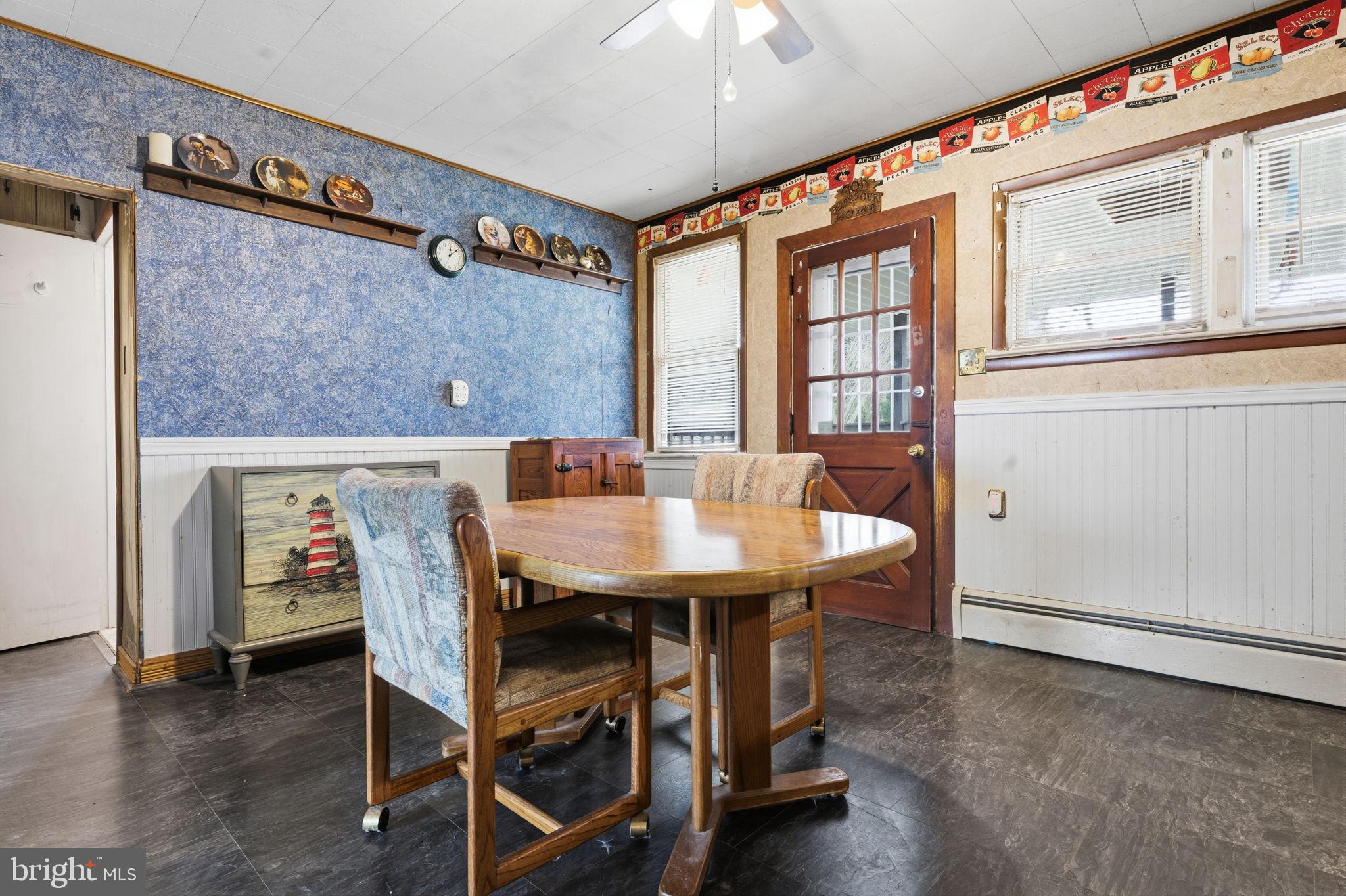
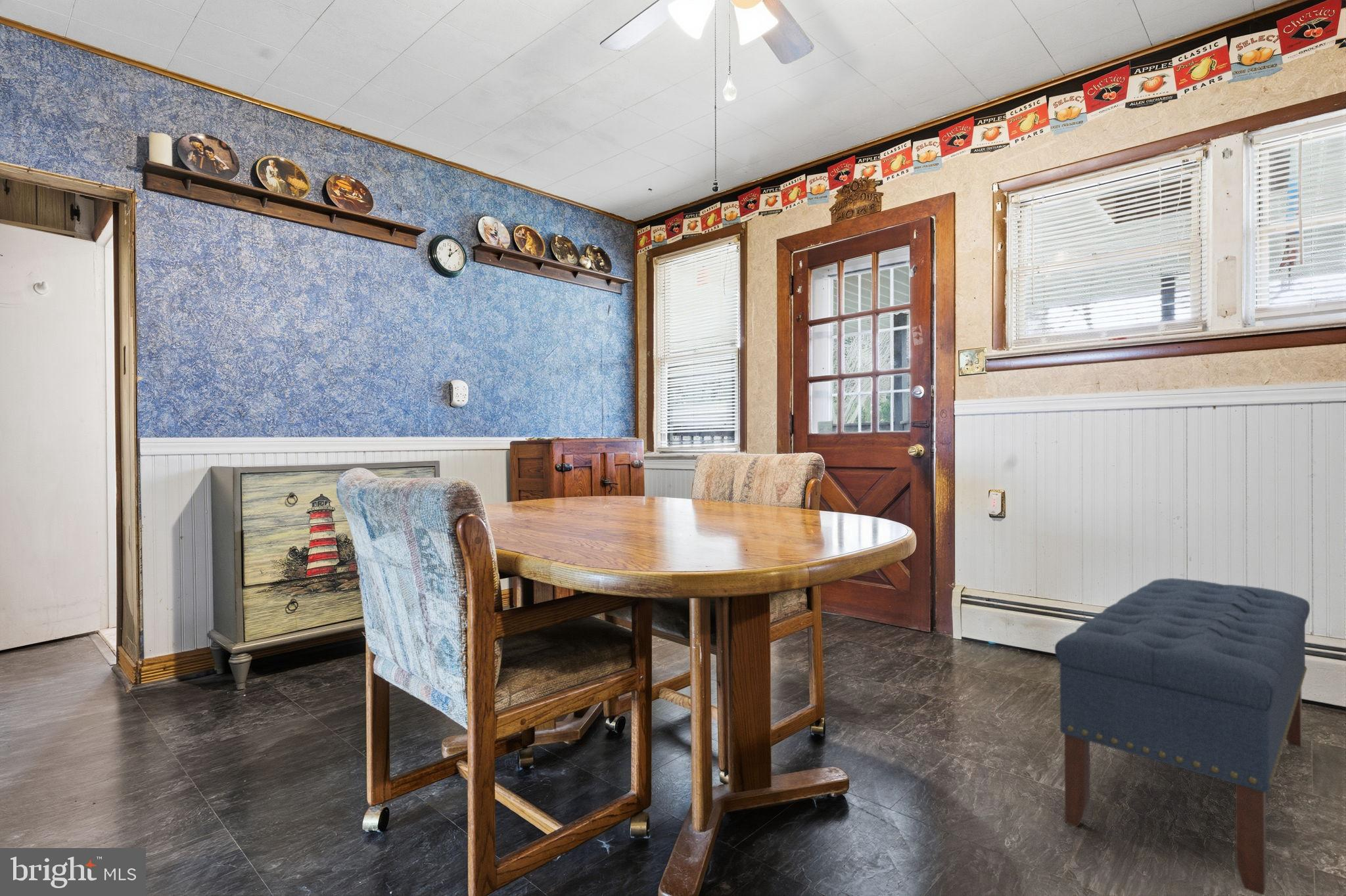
+ bench (1195, 693)
